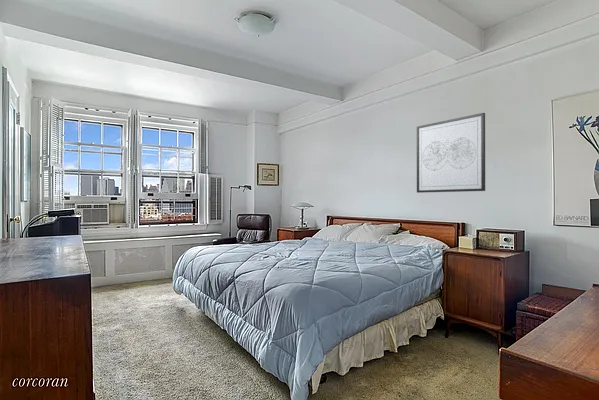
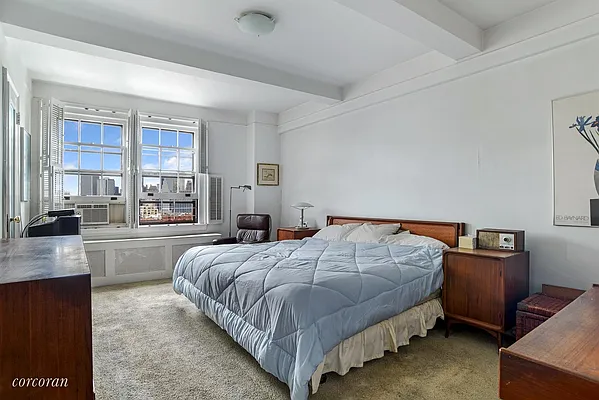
- wall art (448, 156)
